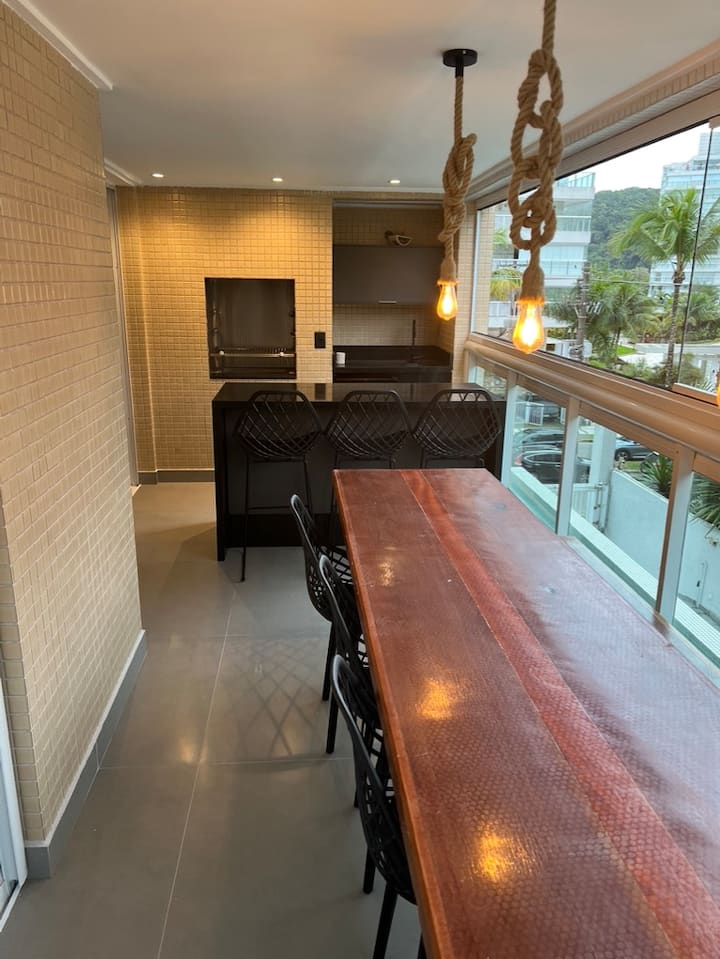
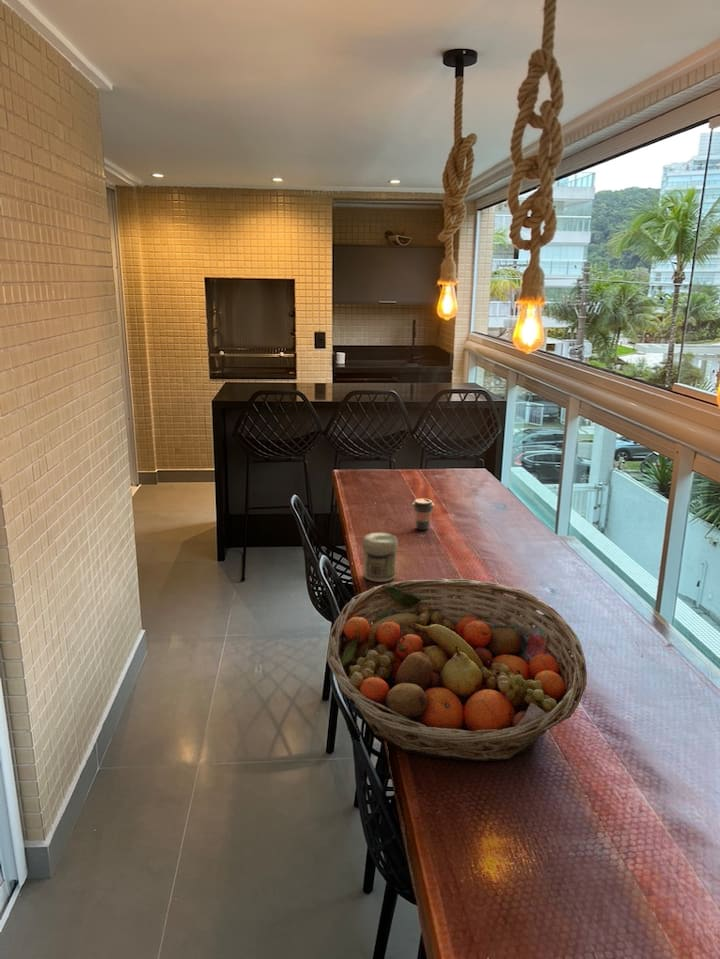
+ coffee cup (423, 514)
+ fruit basket (452, 664)
+ jar (379, 556)
